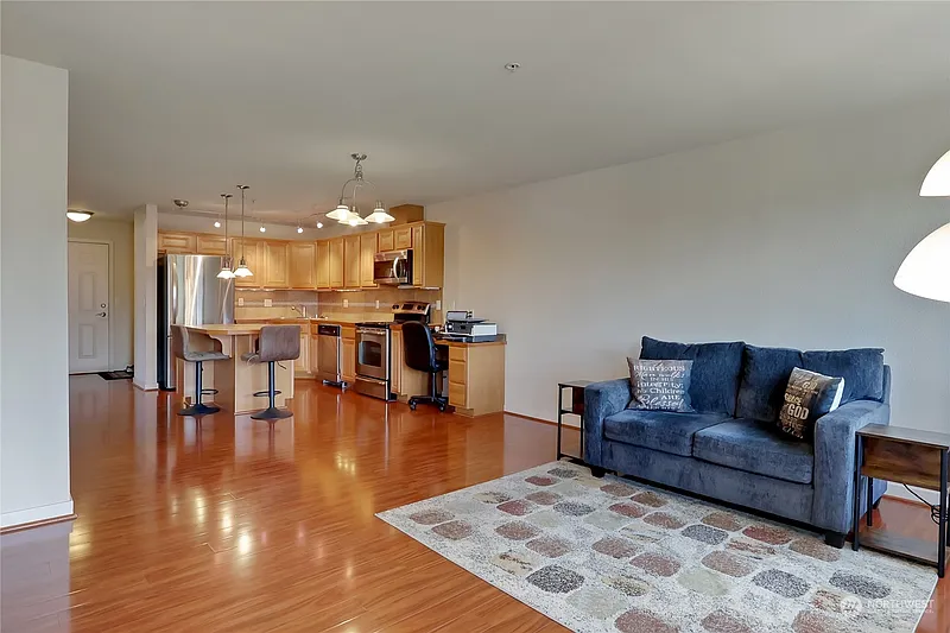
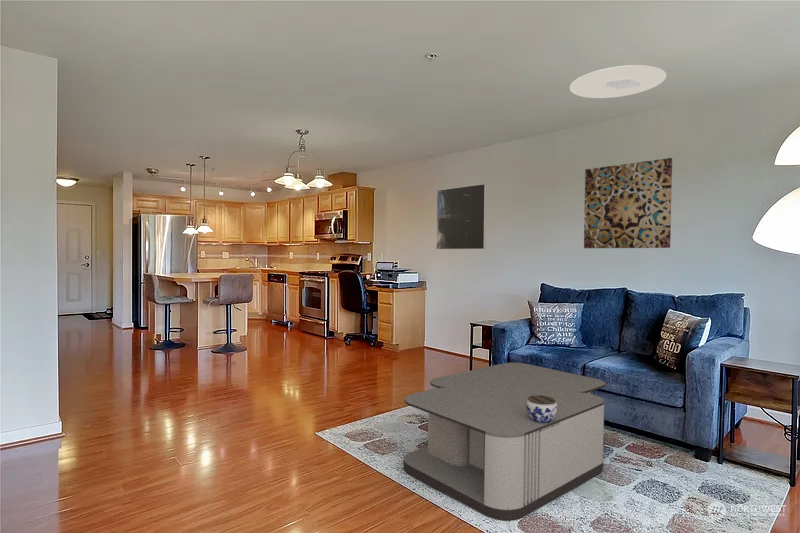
+ ceiling light (616, 79)
+ jar (541, 408)
+ wall art (625, 206)
+ coffee table (511, 421)
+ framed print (460, 218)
